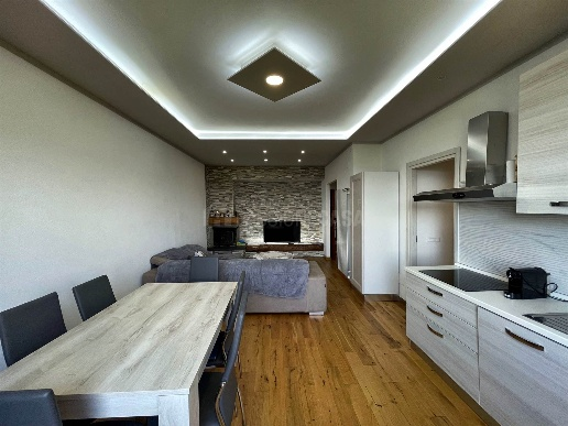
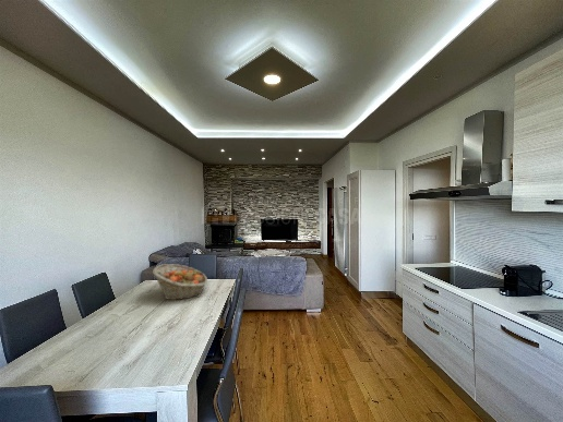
+ fruit basket (181, 279)
